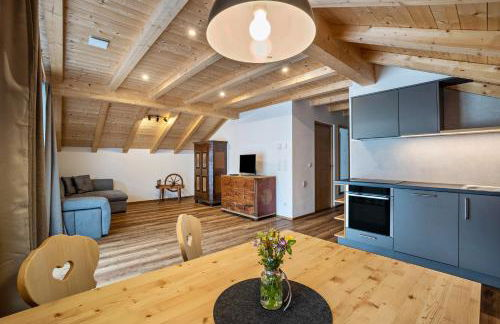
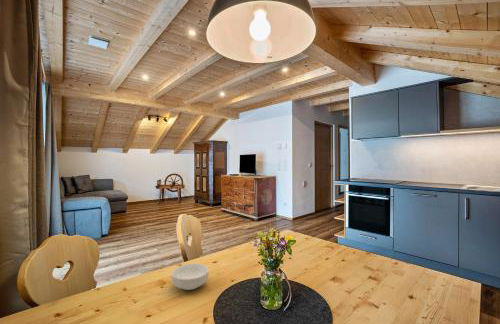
+ cereal bowl (190, 278)
